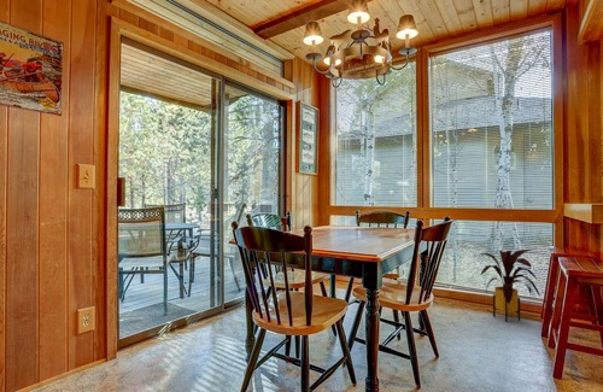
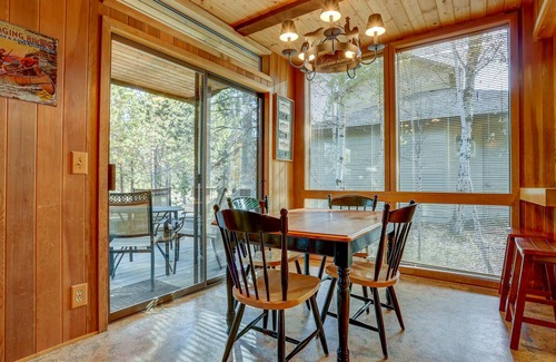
- house plant (504, 282)
